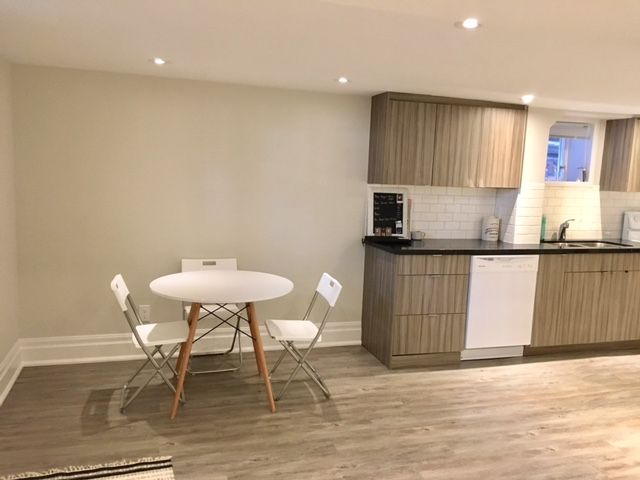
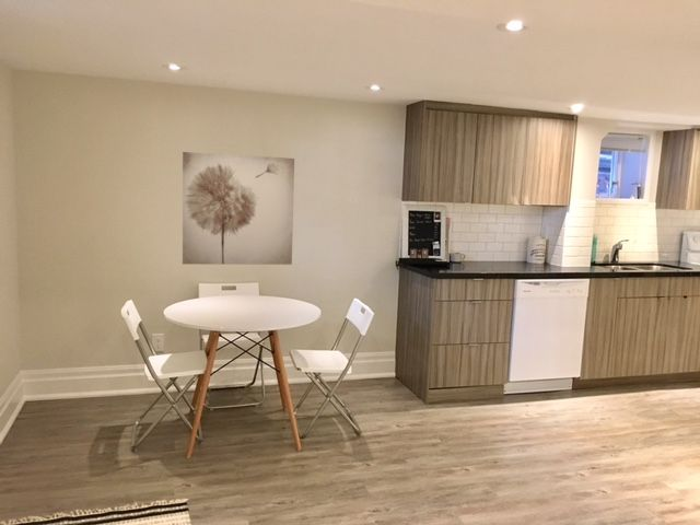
+ wall art (238, 210)
